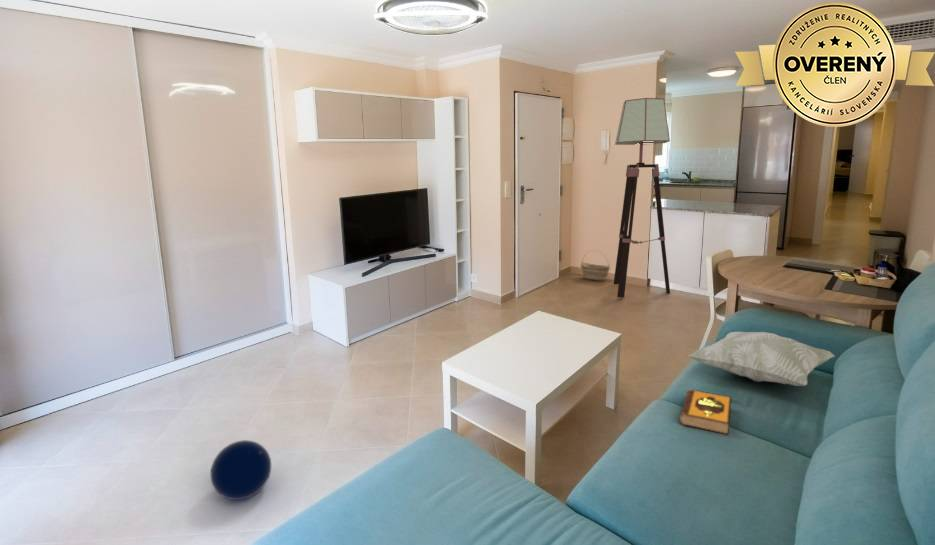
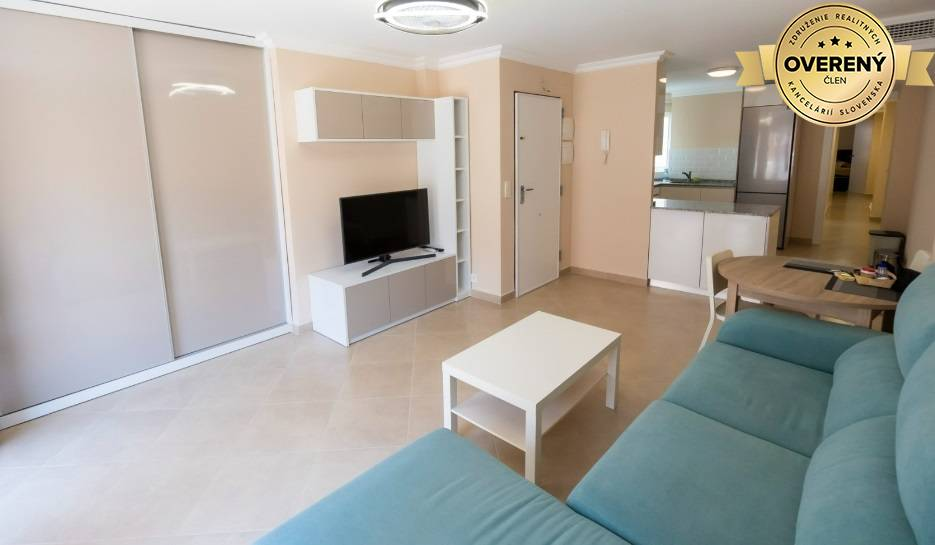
- basket (594, 264)
- decorative pillow (761, 355)
- ball (241, 469)
- floor lamp (634, 199)
- hardback book (706, 409)
